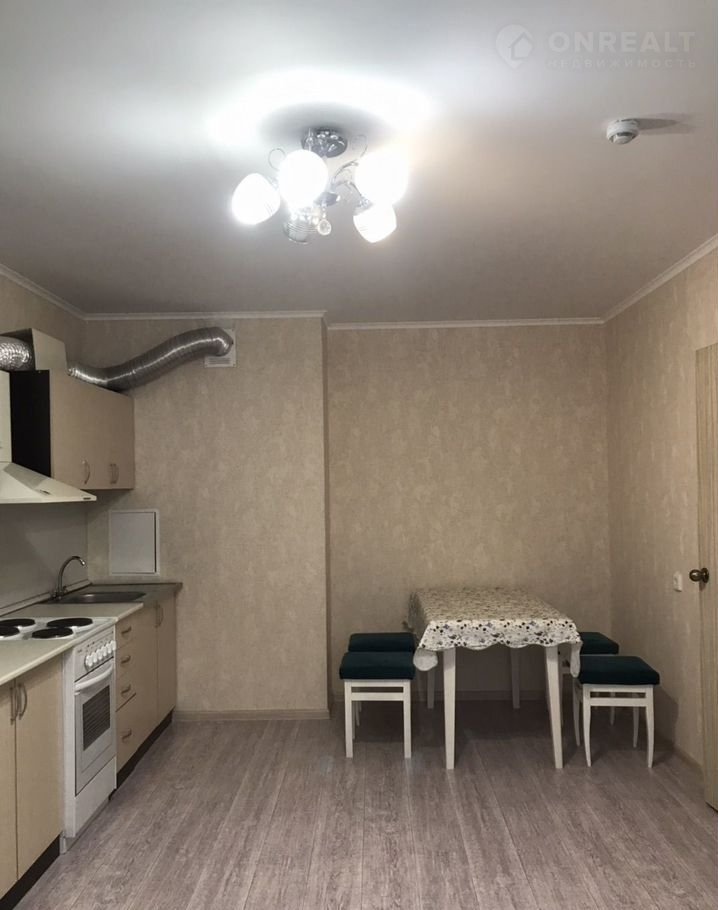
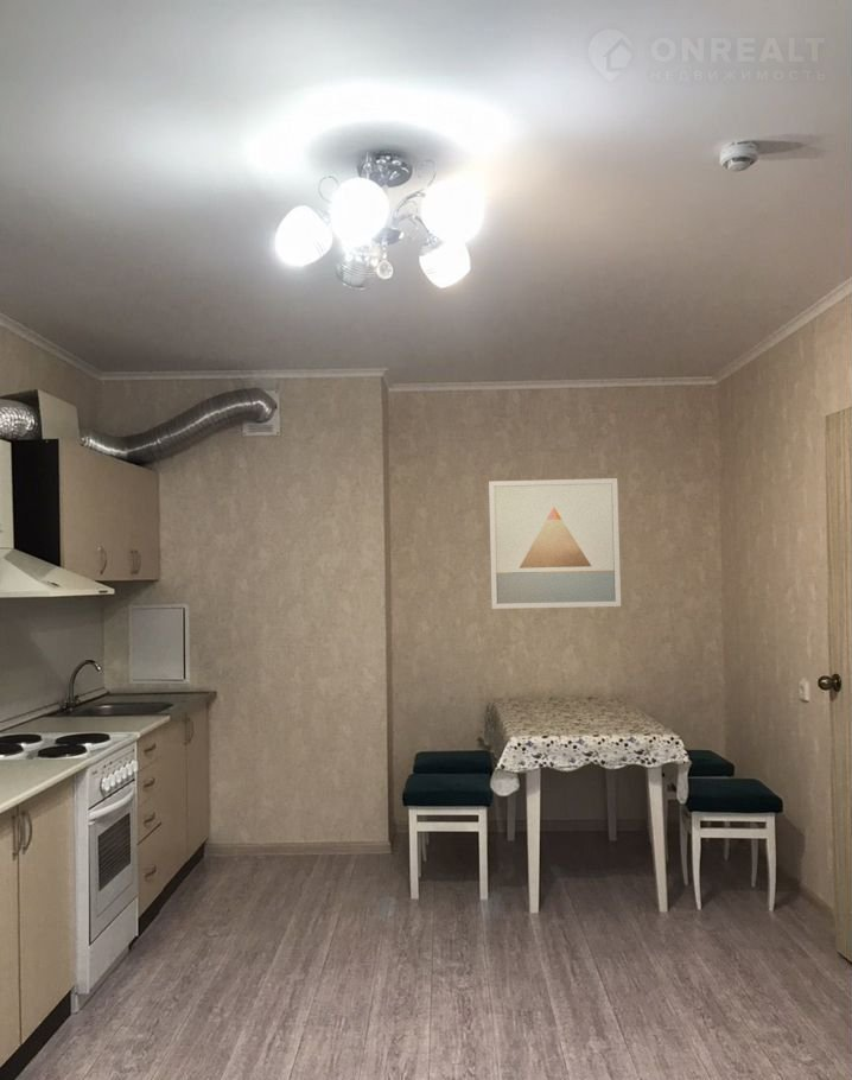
+ wall art (554, 544)
